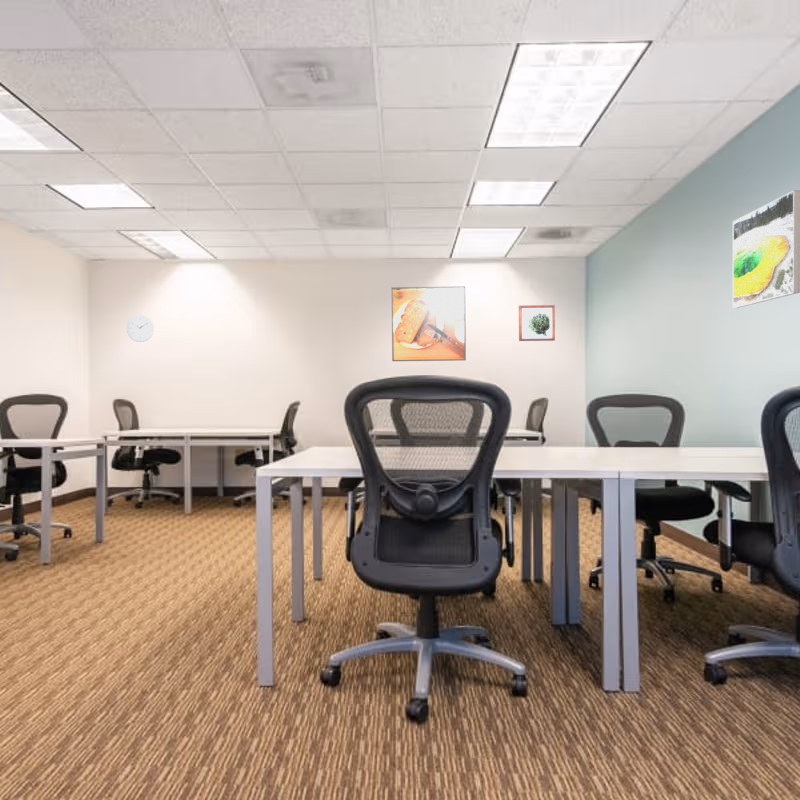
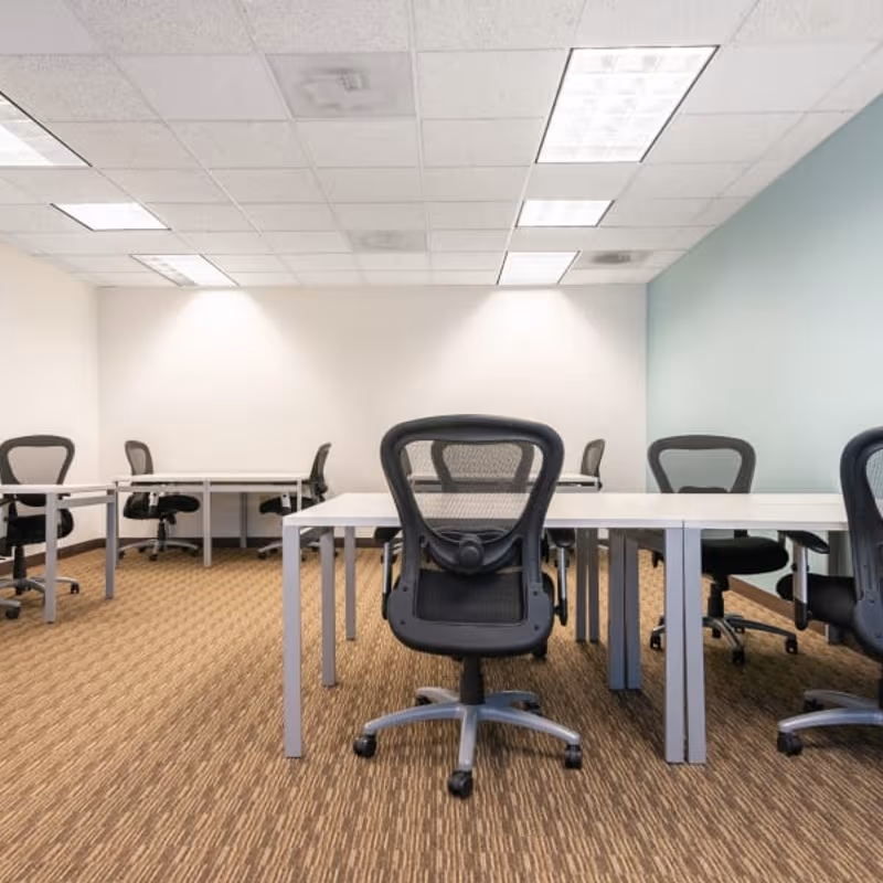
- wall art (536, 323)
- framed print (763, 254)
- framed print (428, 323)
- wall clock (140, 328)
